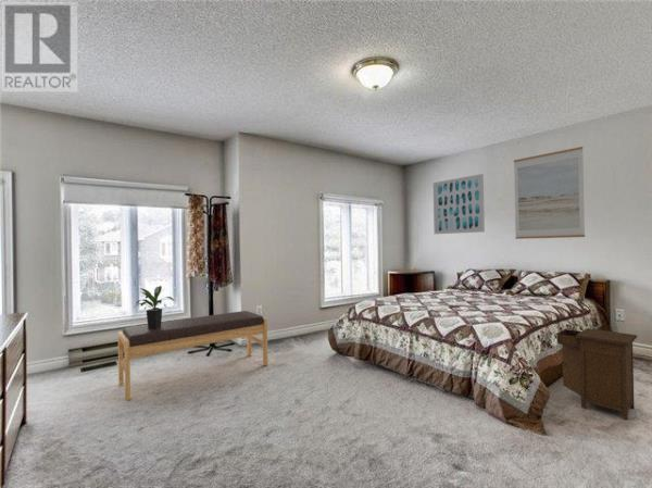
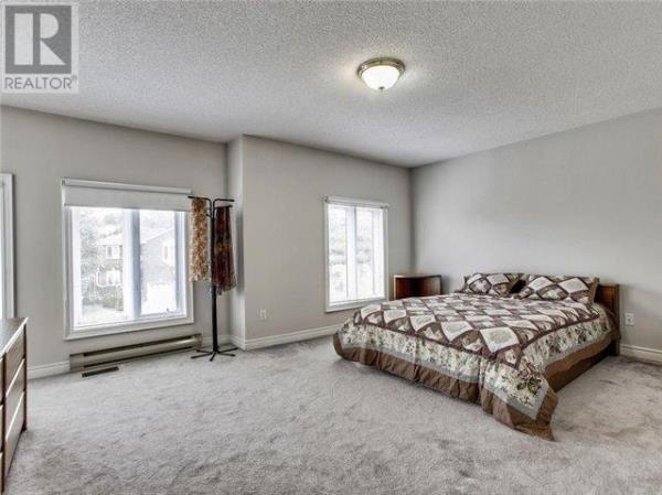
- wall art (456, 205)
- nightstand (594, 368)
- bench (198, 345)
- wall art (547, 196)
- potted plant (153, 305)
